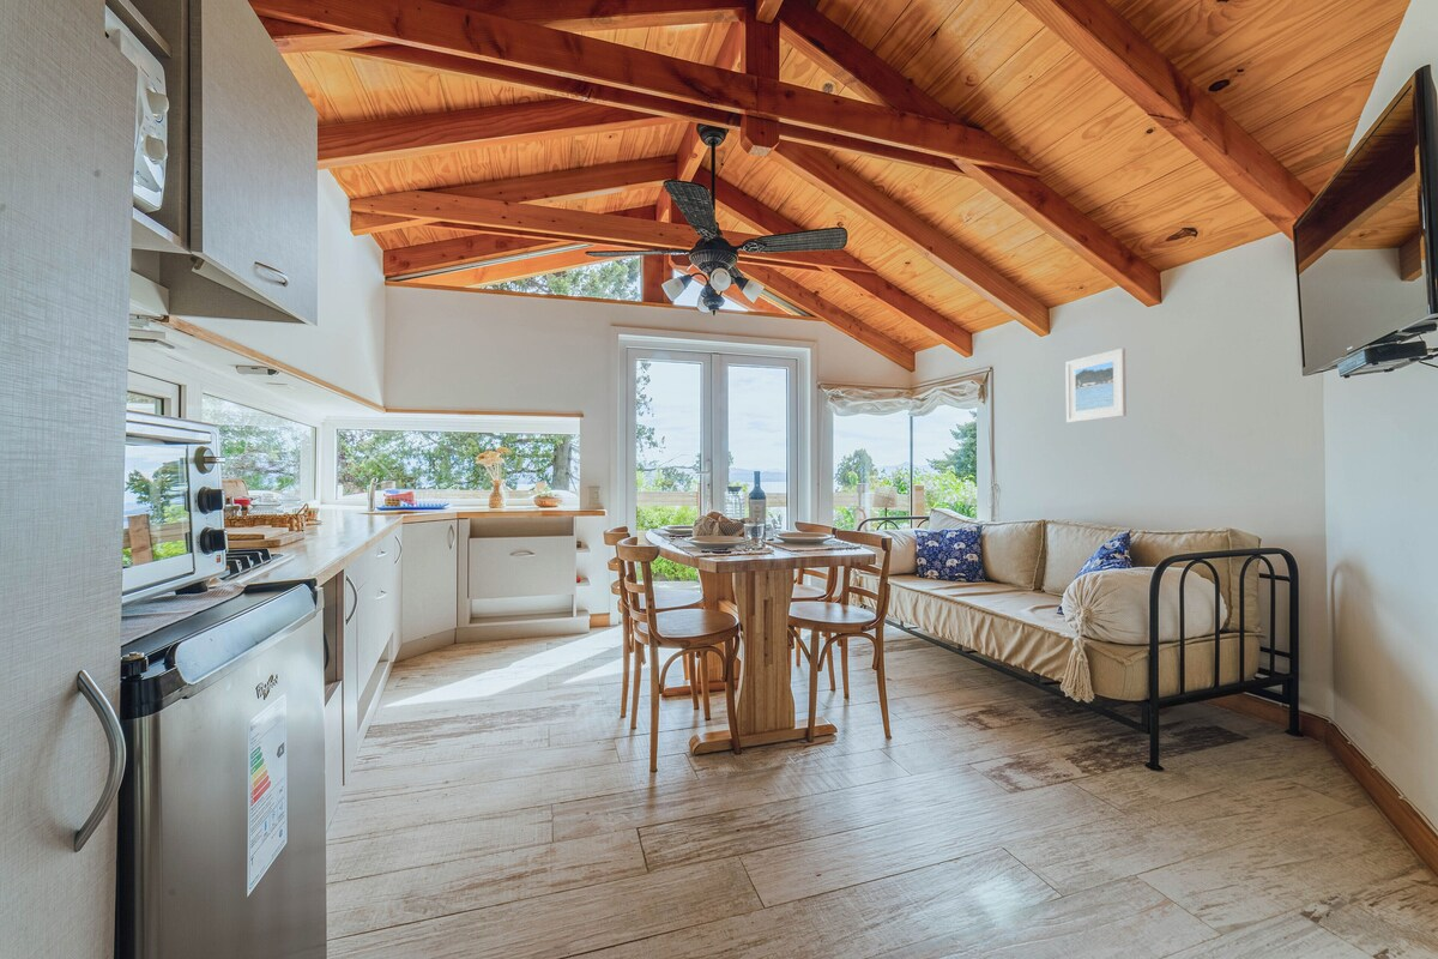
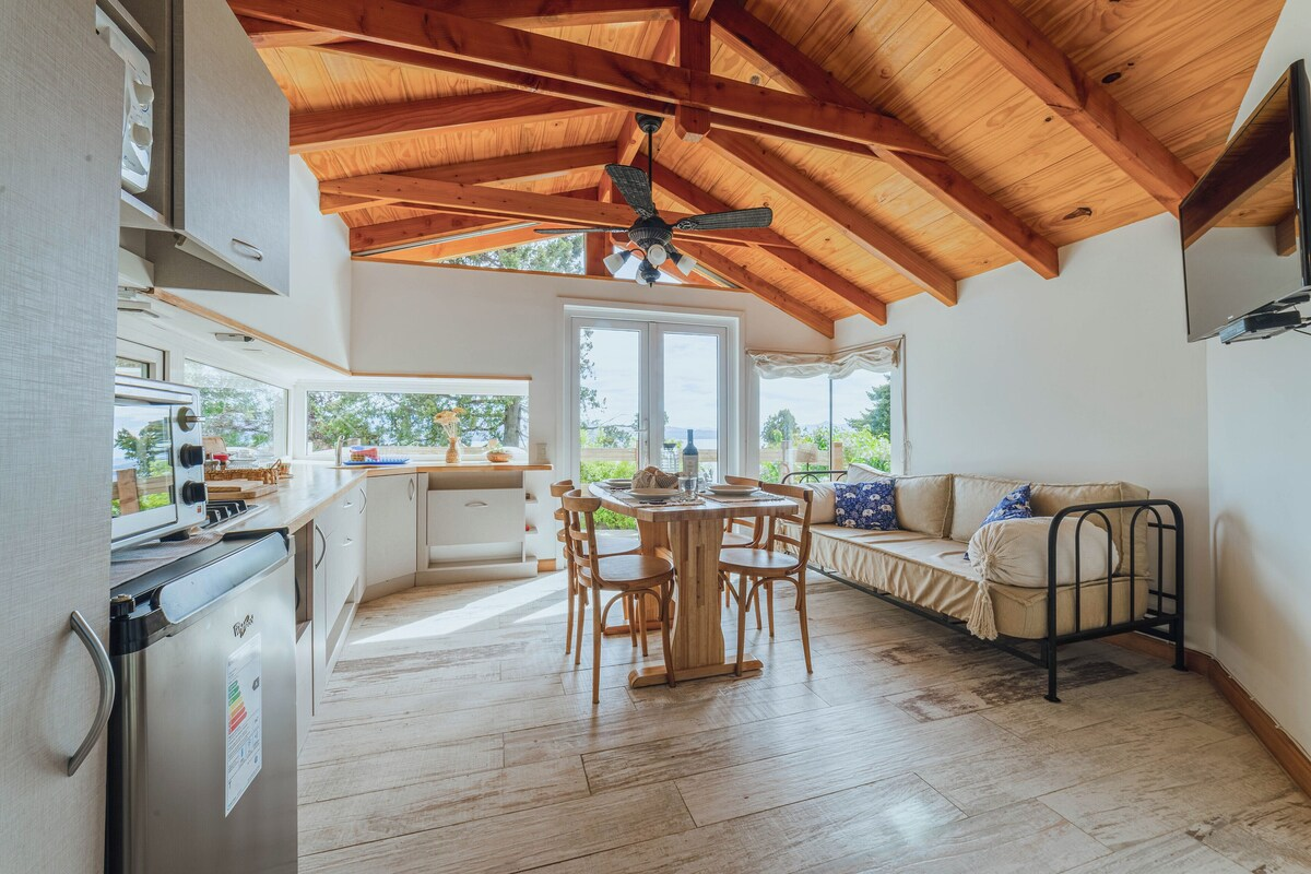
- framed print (1094, 387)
